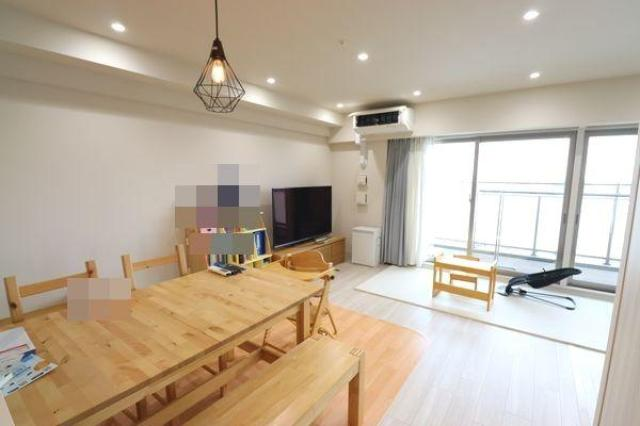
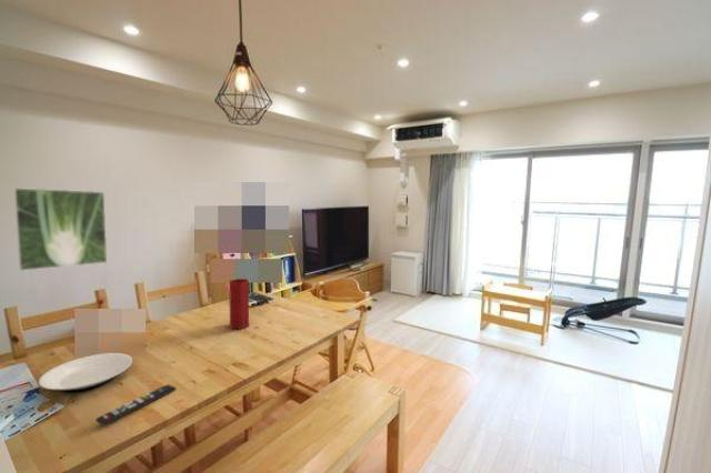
+ remote control (139, 402)
+ plate (89, 374)
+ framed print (64, 228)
+ vase (239, 303)
